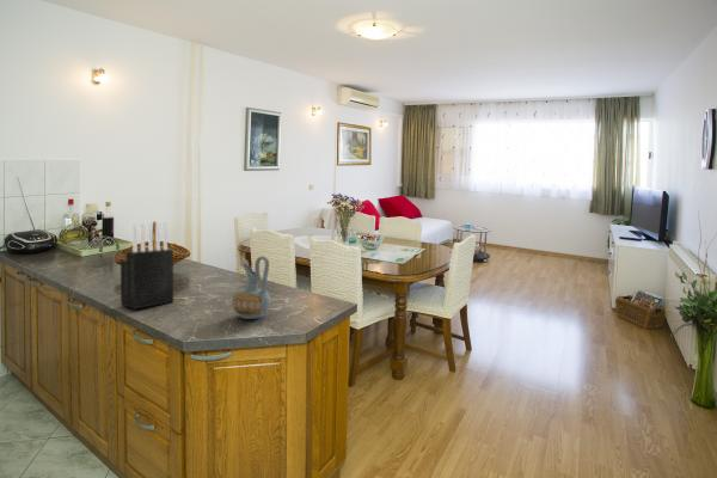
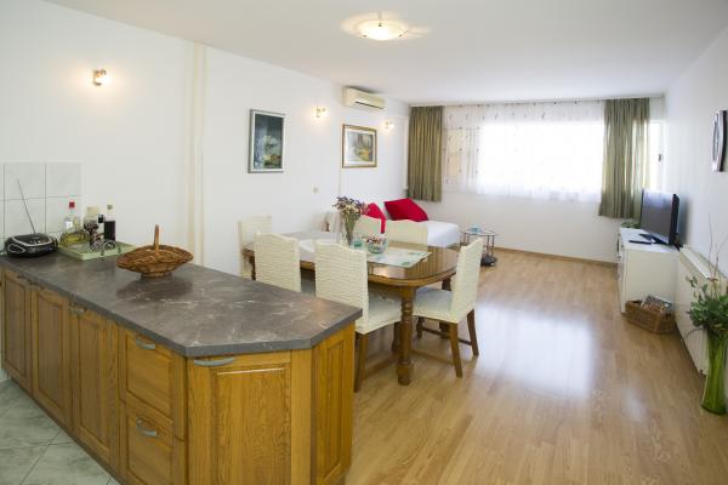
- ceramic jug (251, 286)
- knife block (146, 263)
